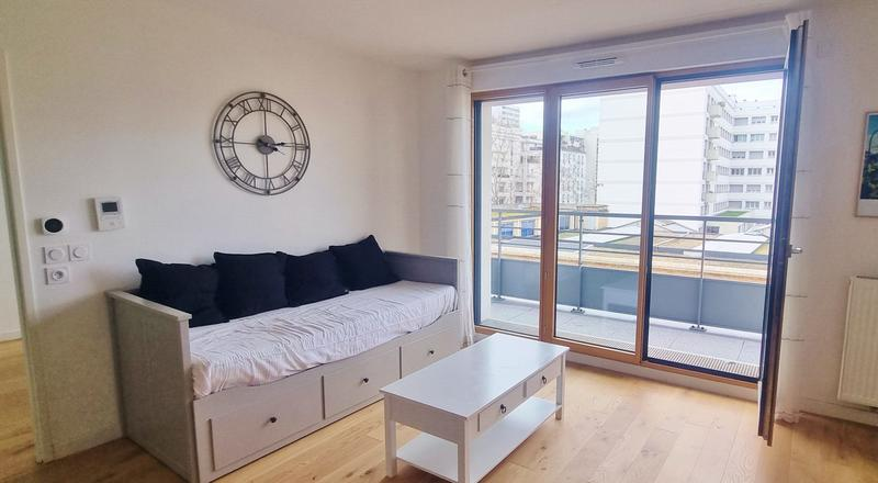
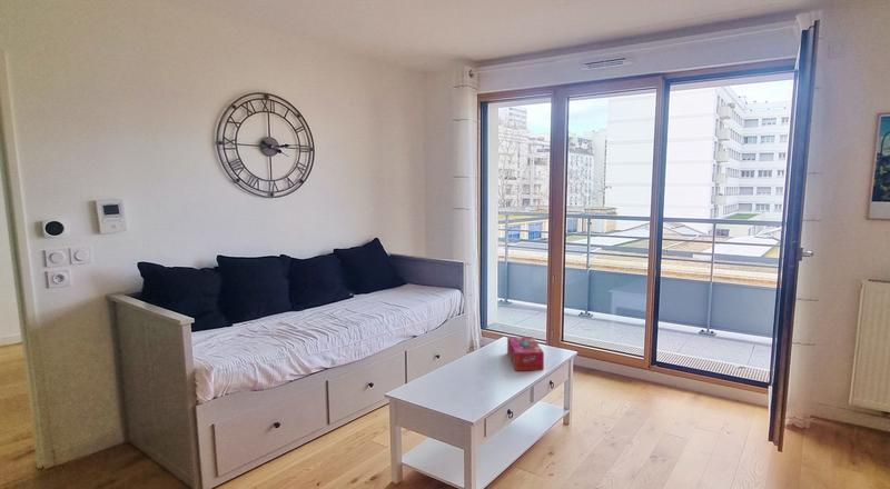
+ tissue box (524, 352)
